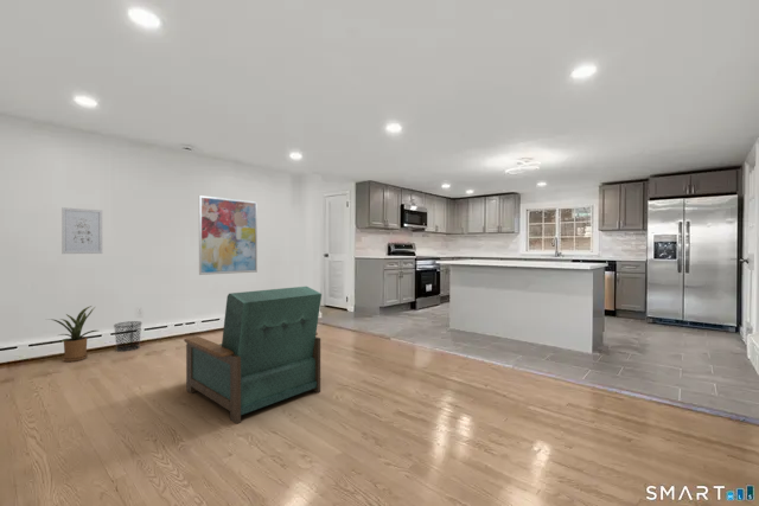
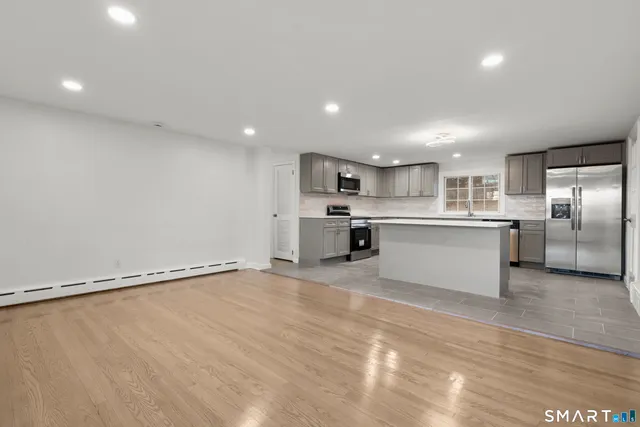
- waste bin (128, 335)
- wall art (82, 231)
- armchair (253, 339)
- house plant (72, 333)
- wall art (229, 236)
